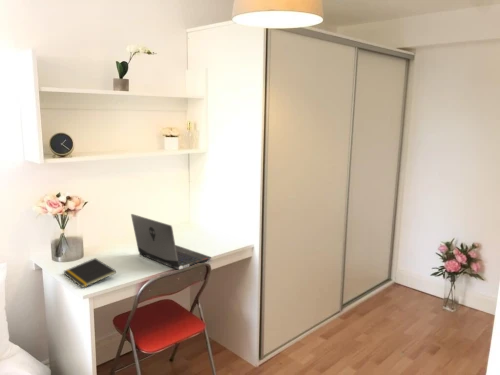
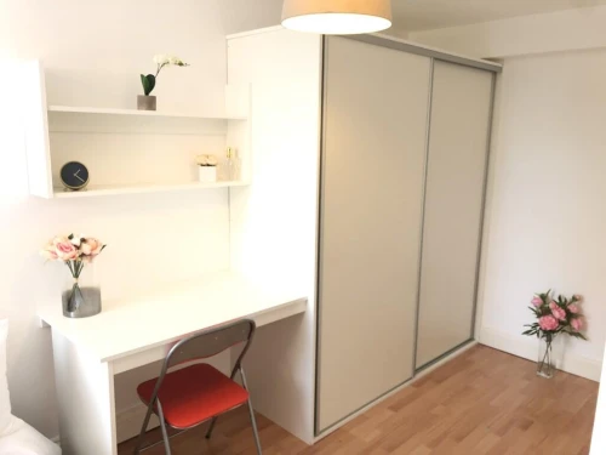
- laptop computer (171, 237)
- notepad (89, 272)
